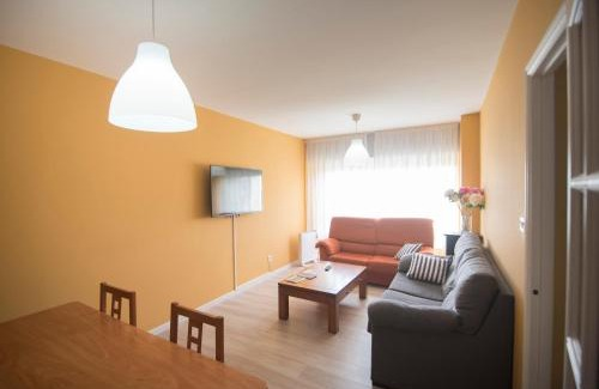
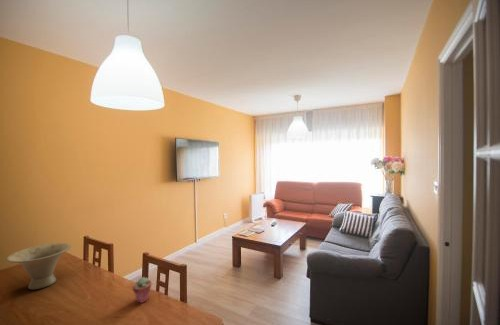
+ bowl (41, 267)
+ potted succulent (142, 288)
